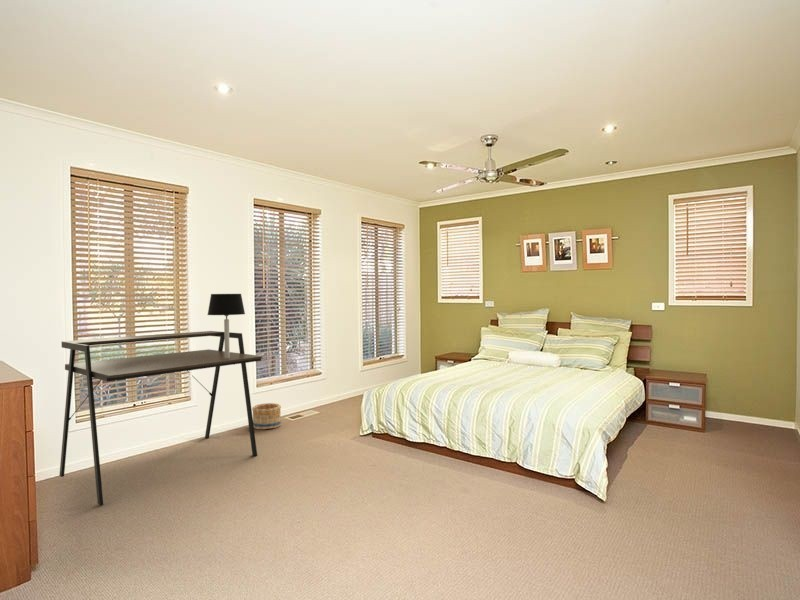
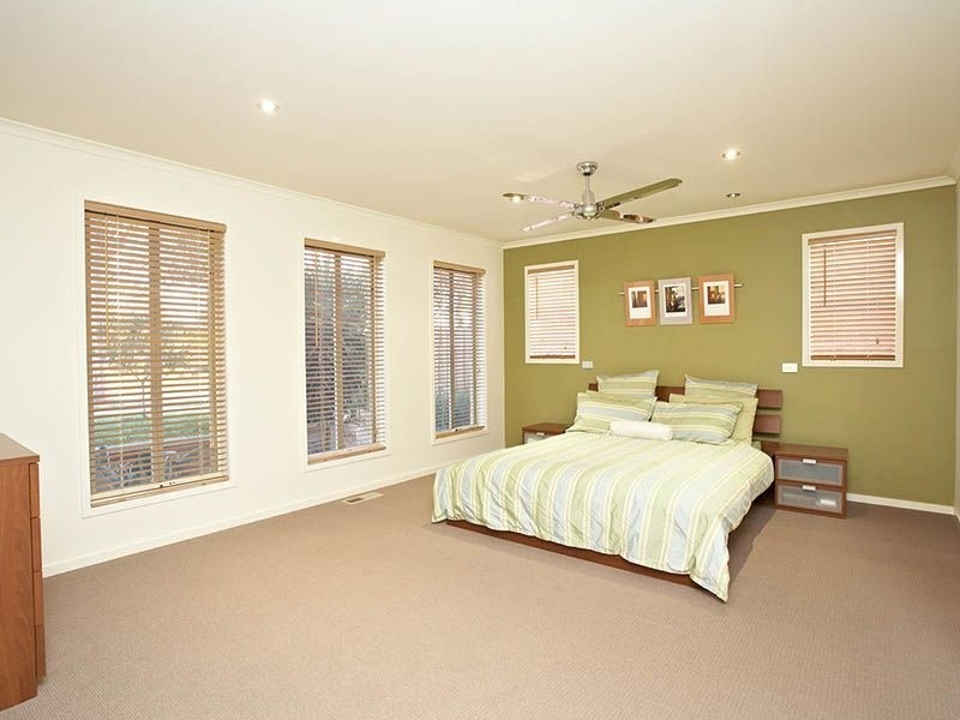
- table lamp (226, 325)
- desk (159, 374)
- basket (266, 416)
